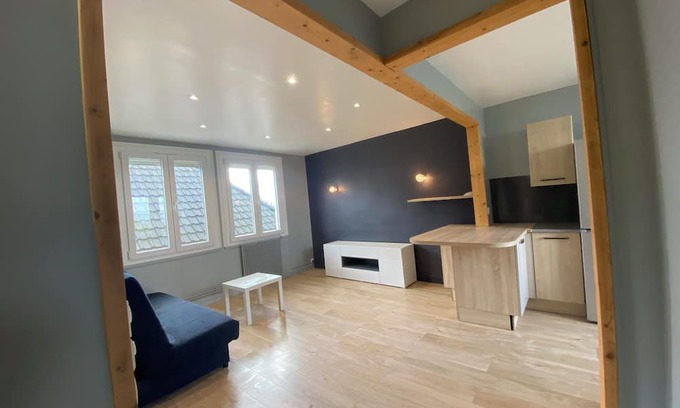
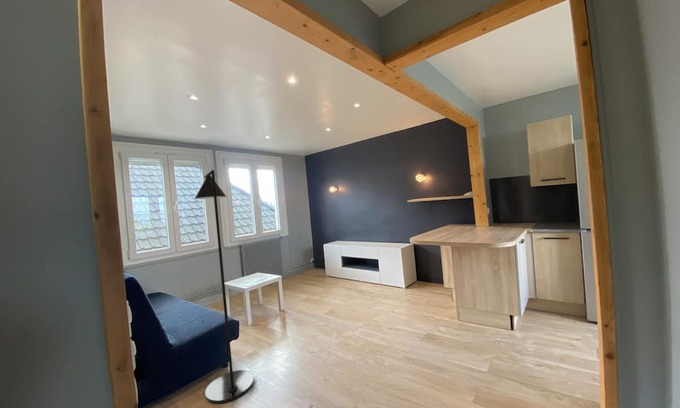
+ floor lamp (221, 279)
